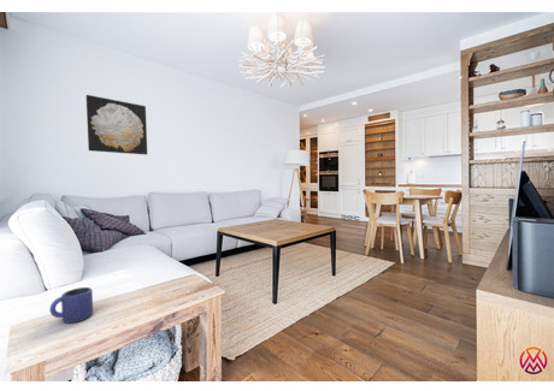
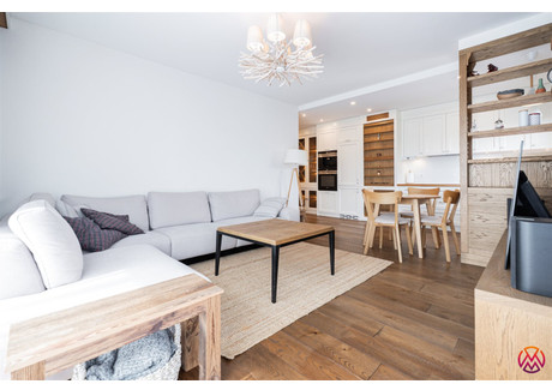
- mug (71, 306)
- wall art (118, 126)
